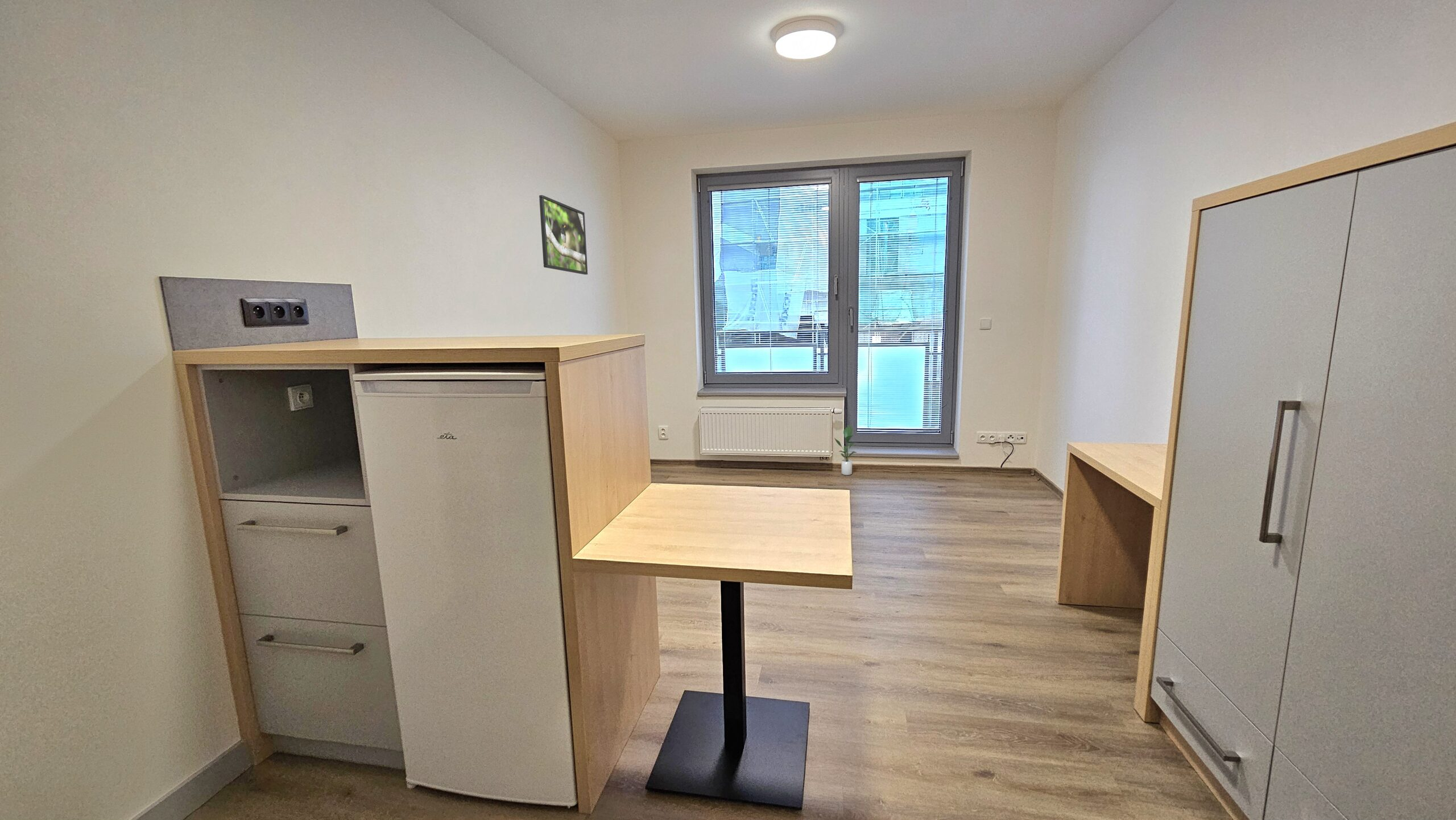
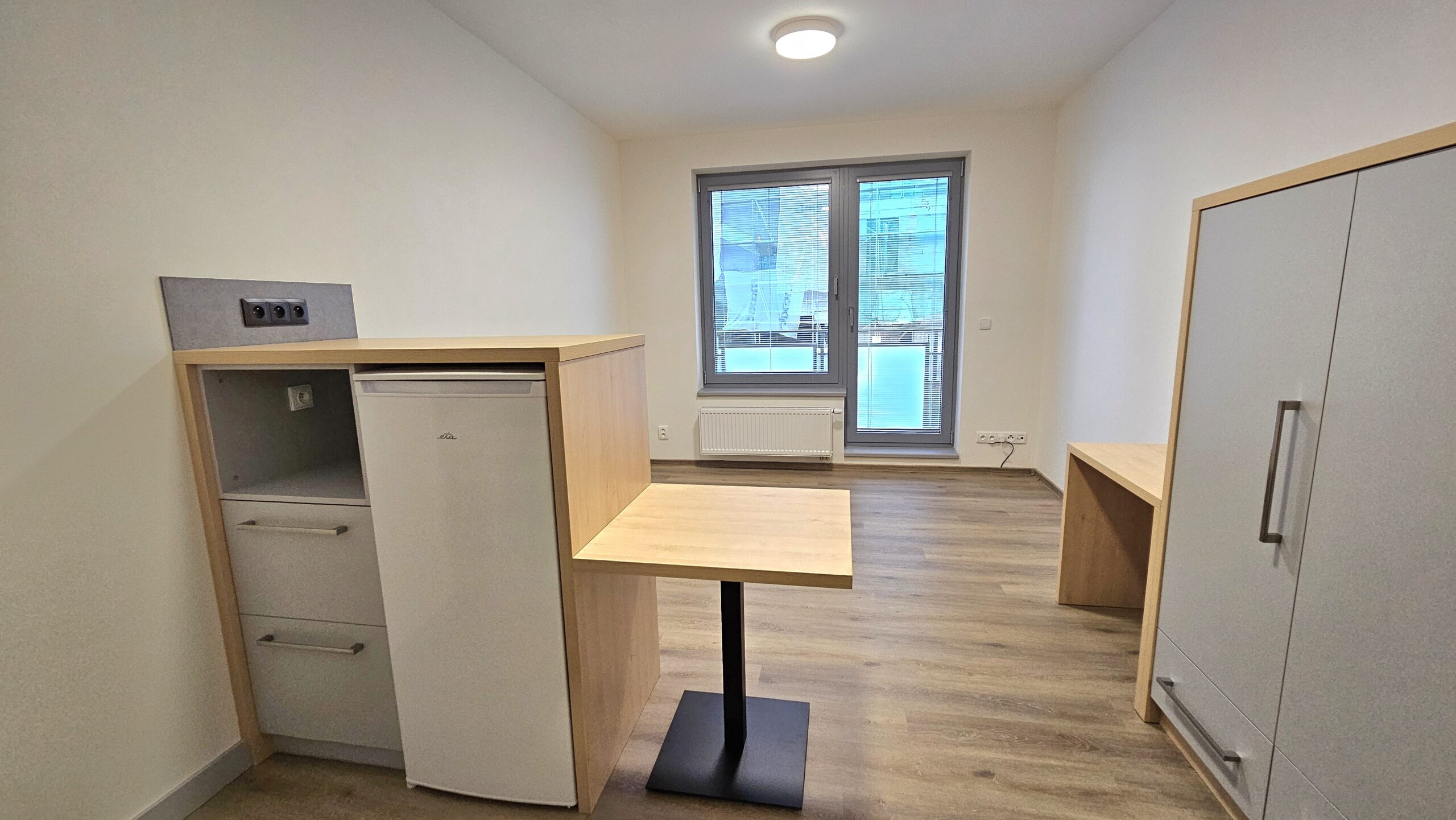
- potted plant (845, 451)
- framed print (565, 238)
